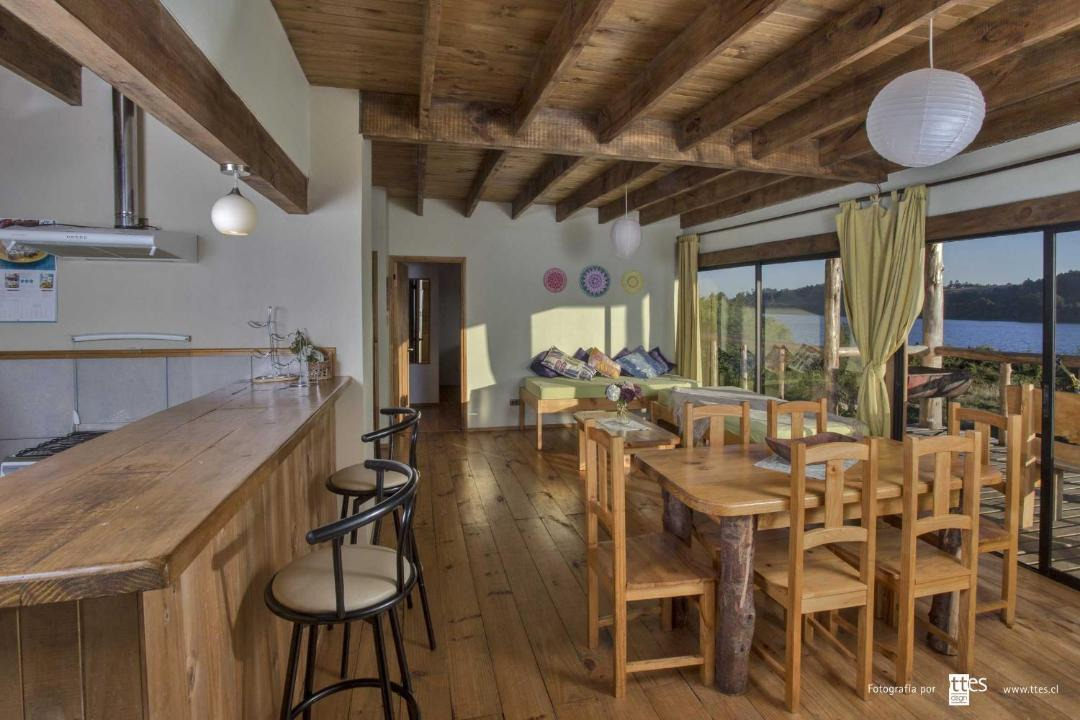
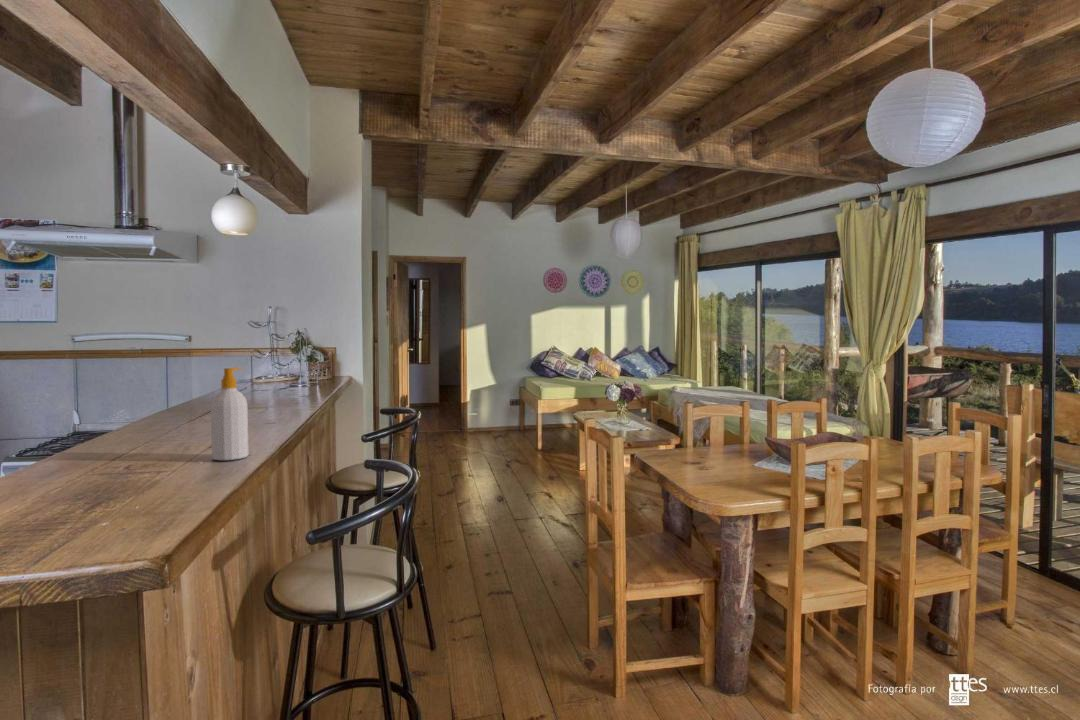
+ soap bottle (230, 412)
